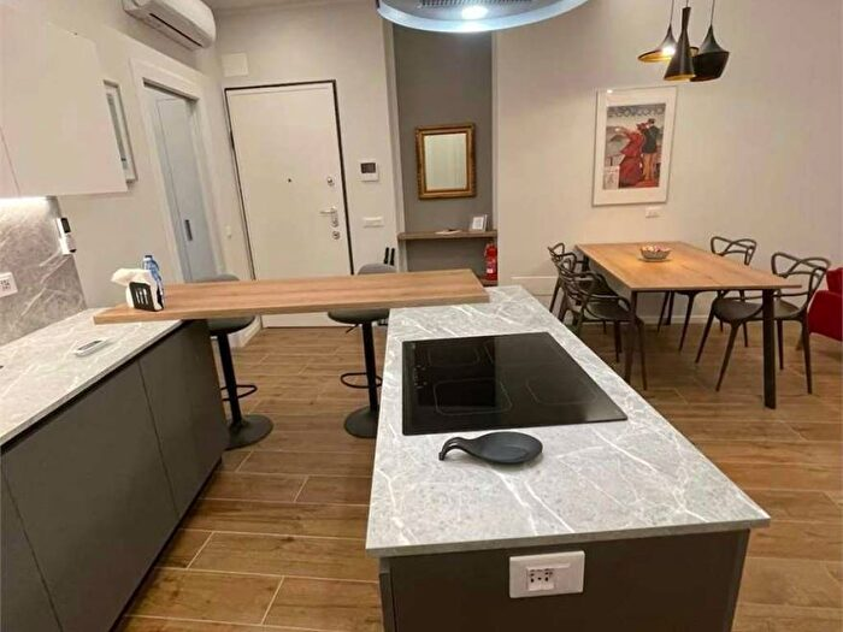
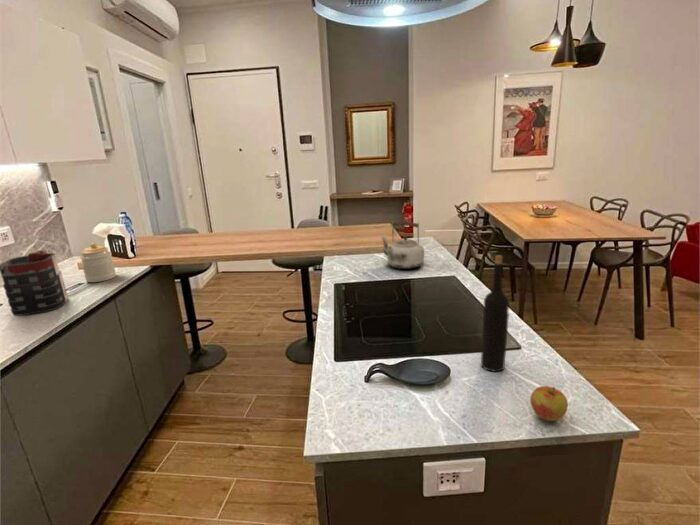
+ apple (549, 400)
+ mug (38, 279)
+ kettle (401, 243)
+ jar (97, 261)
+ wine bottle (495, 313)
